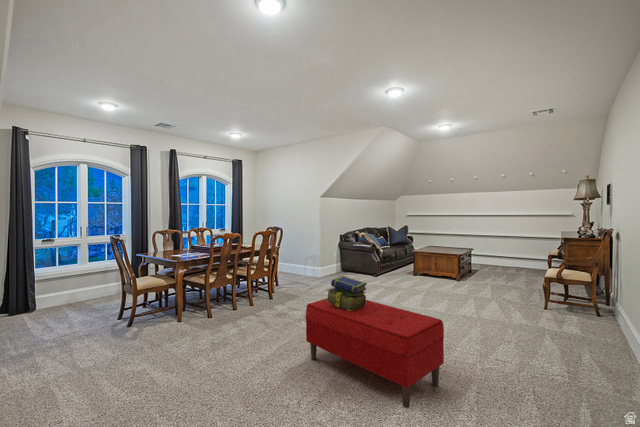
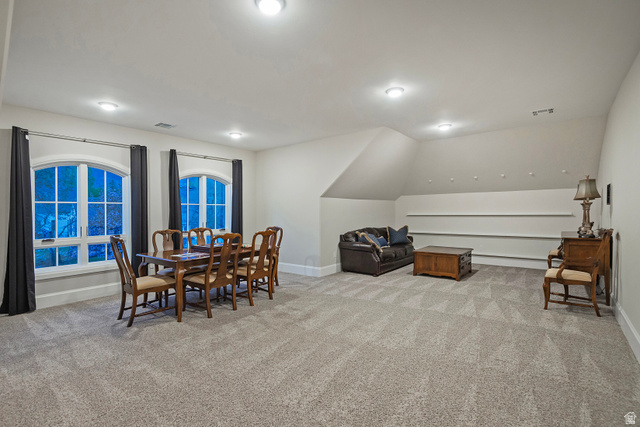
- bench (369, 340)
- stack of books (347, 292)
